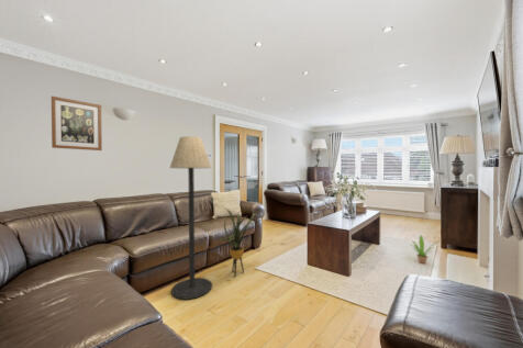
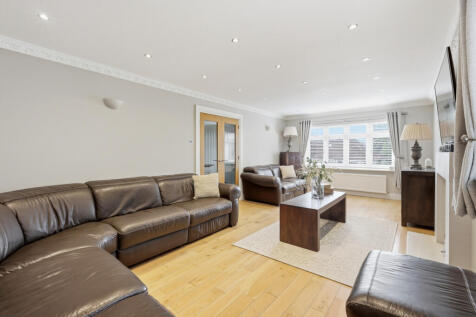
- house plant (237, 239)
- floor lamp (191, 213)
- potted plant (422, 250)
- wall art (78, 124)
